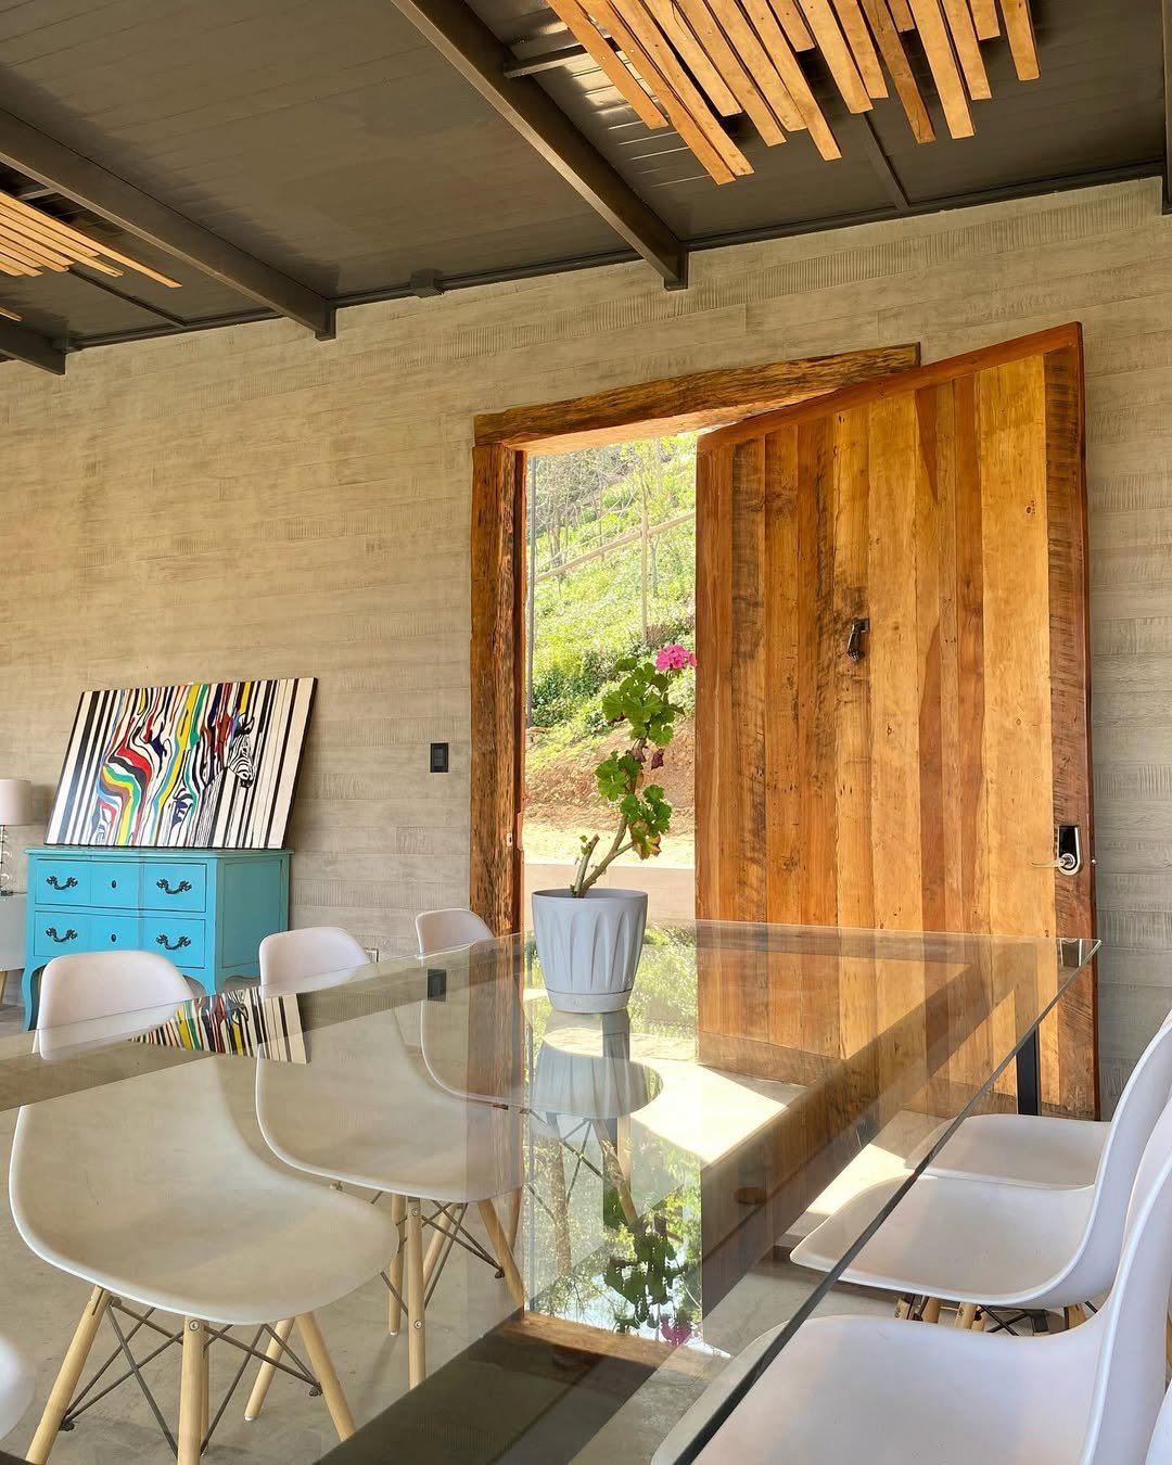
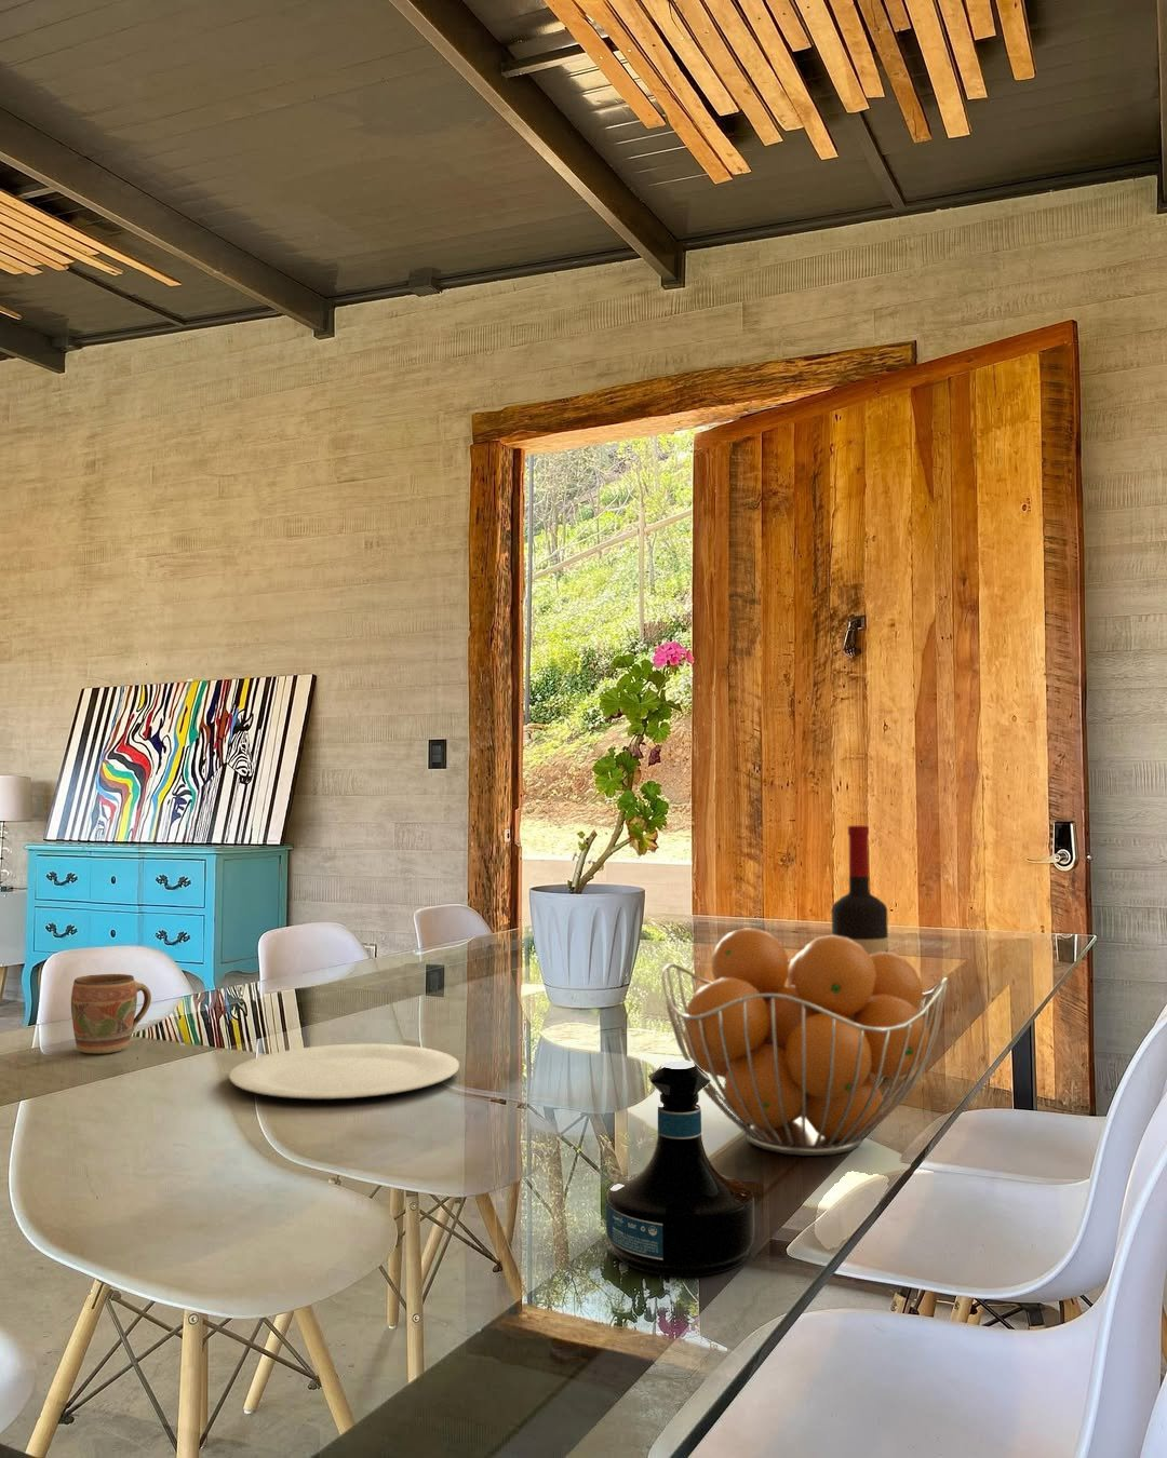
+ fruit basket (801, 1033)
+ wine bottle (862, 947)
+ mug (108, 1013)
+ plate (345, 1070)
+ tequila bottle (679, 1157)
